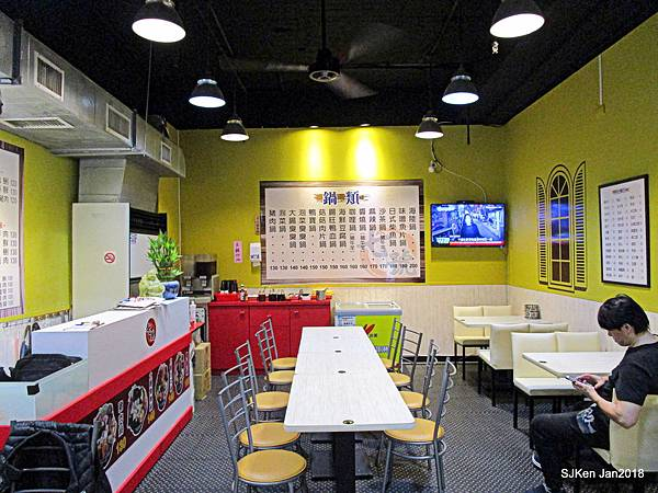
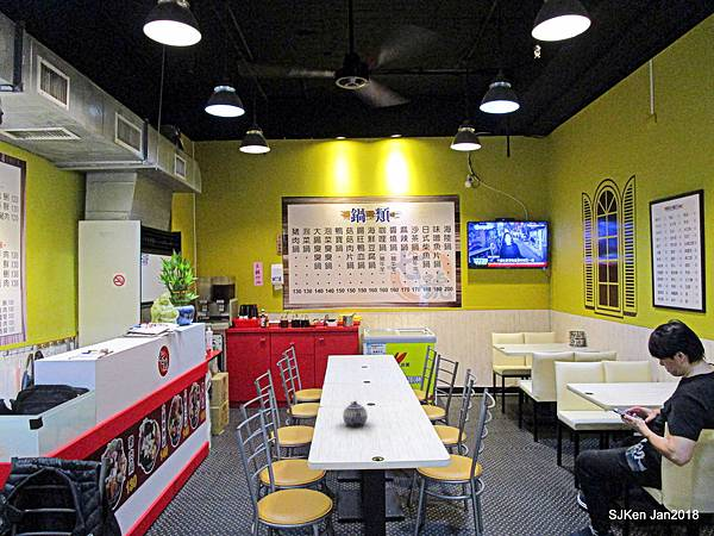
+ teapot (355, 412)
